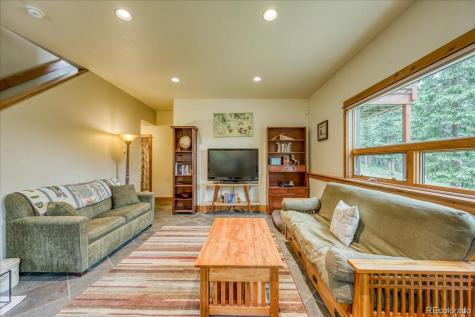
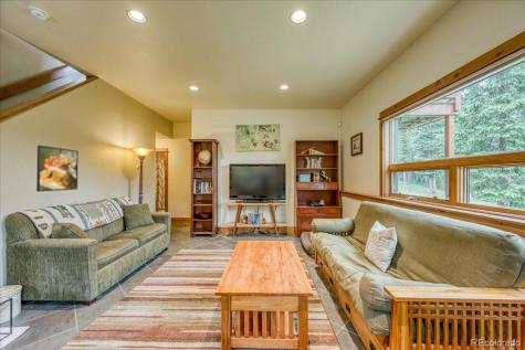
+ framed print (59, 169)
